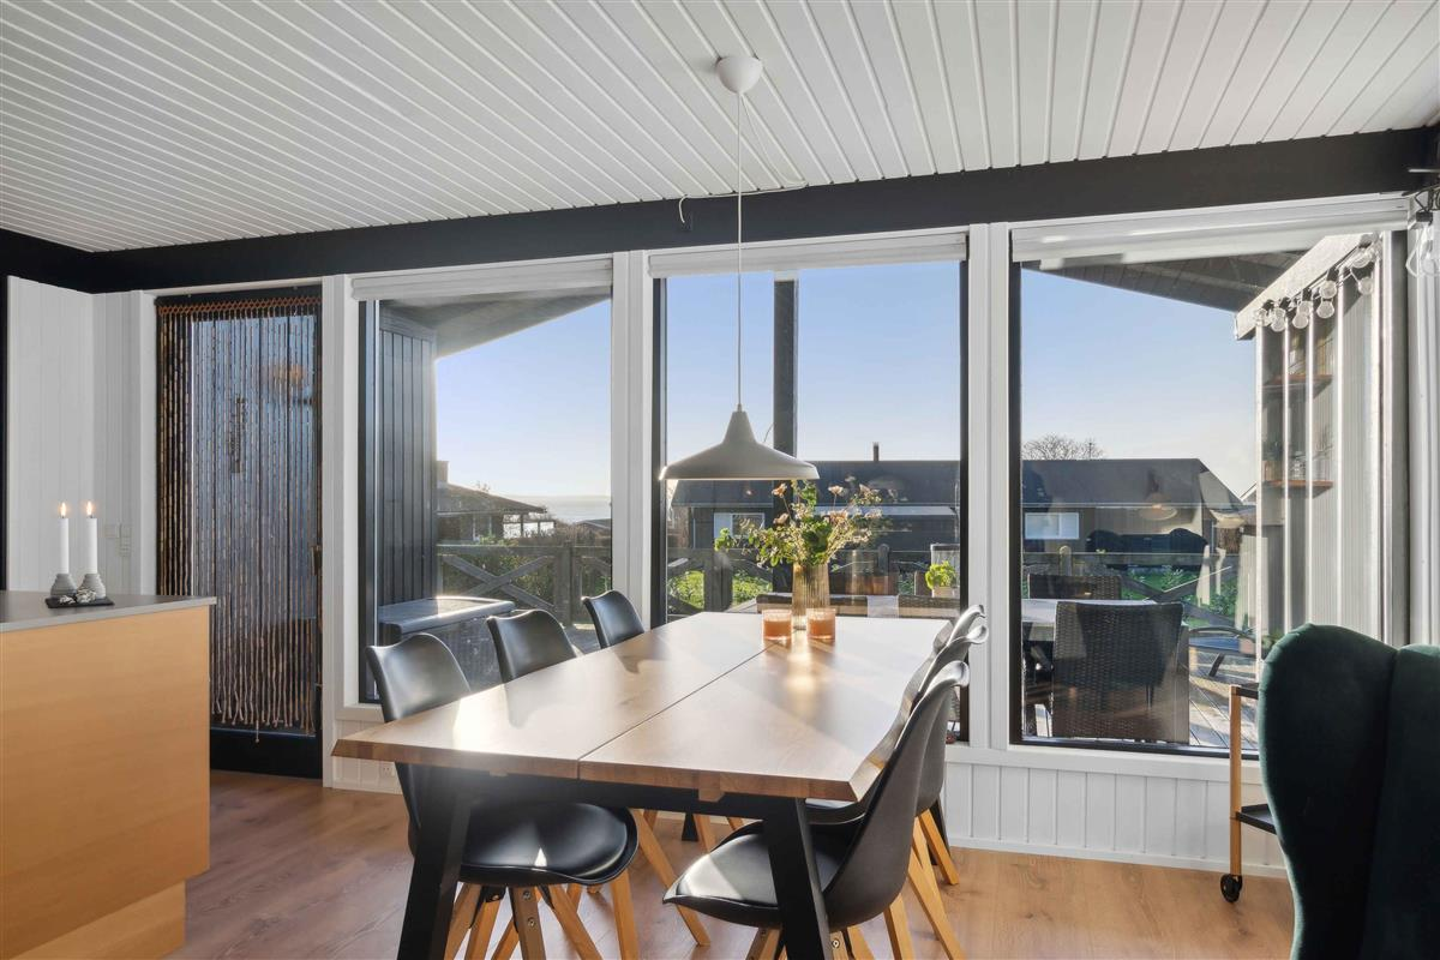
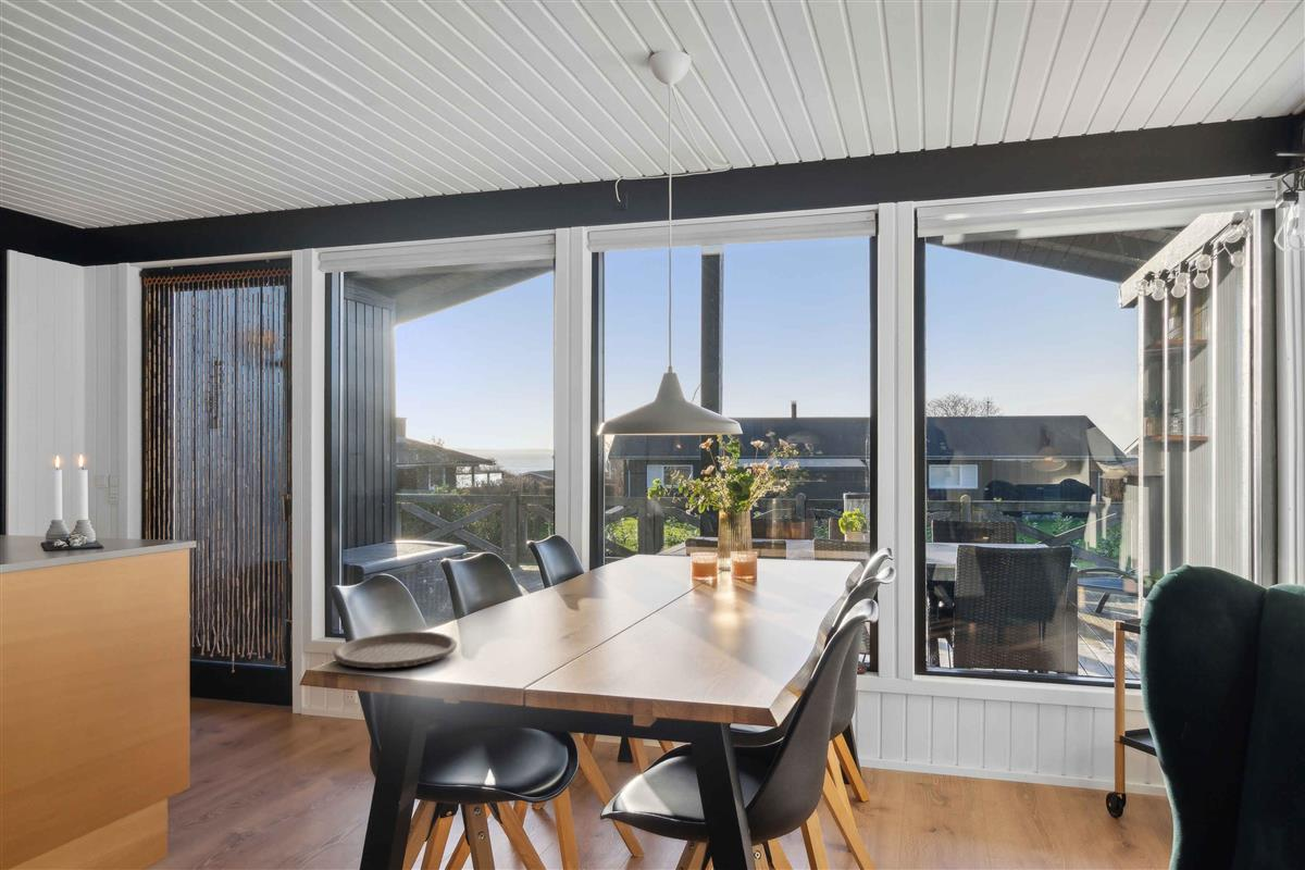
+ plate (396, 650)
